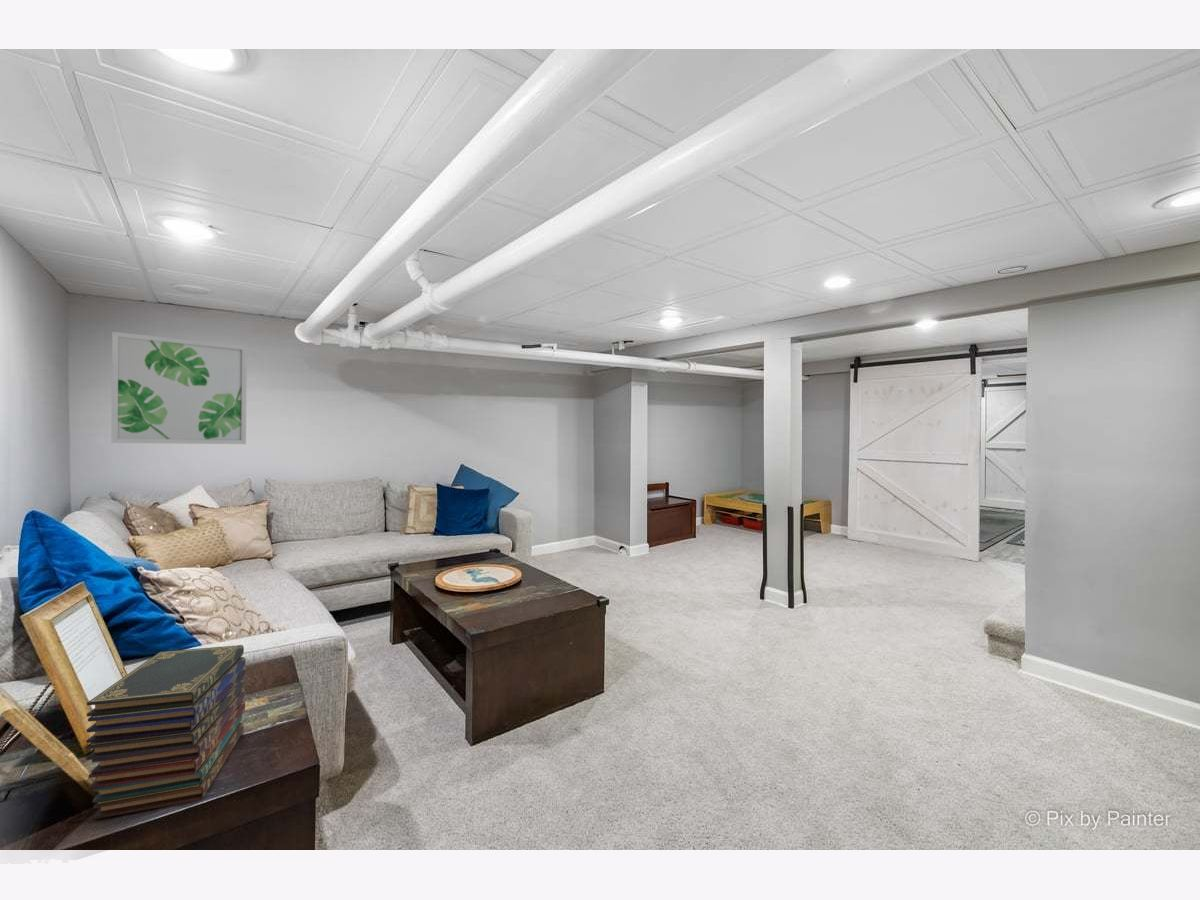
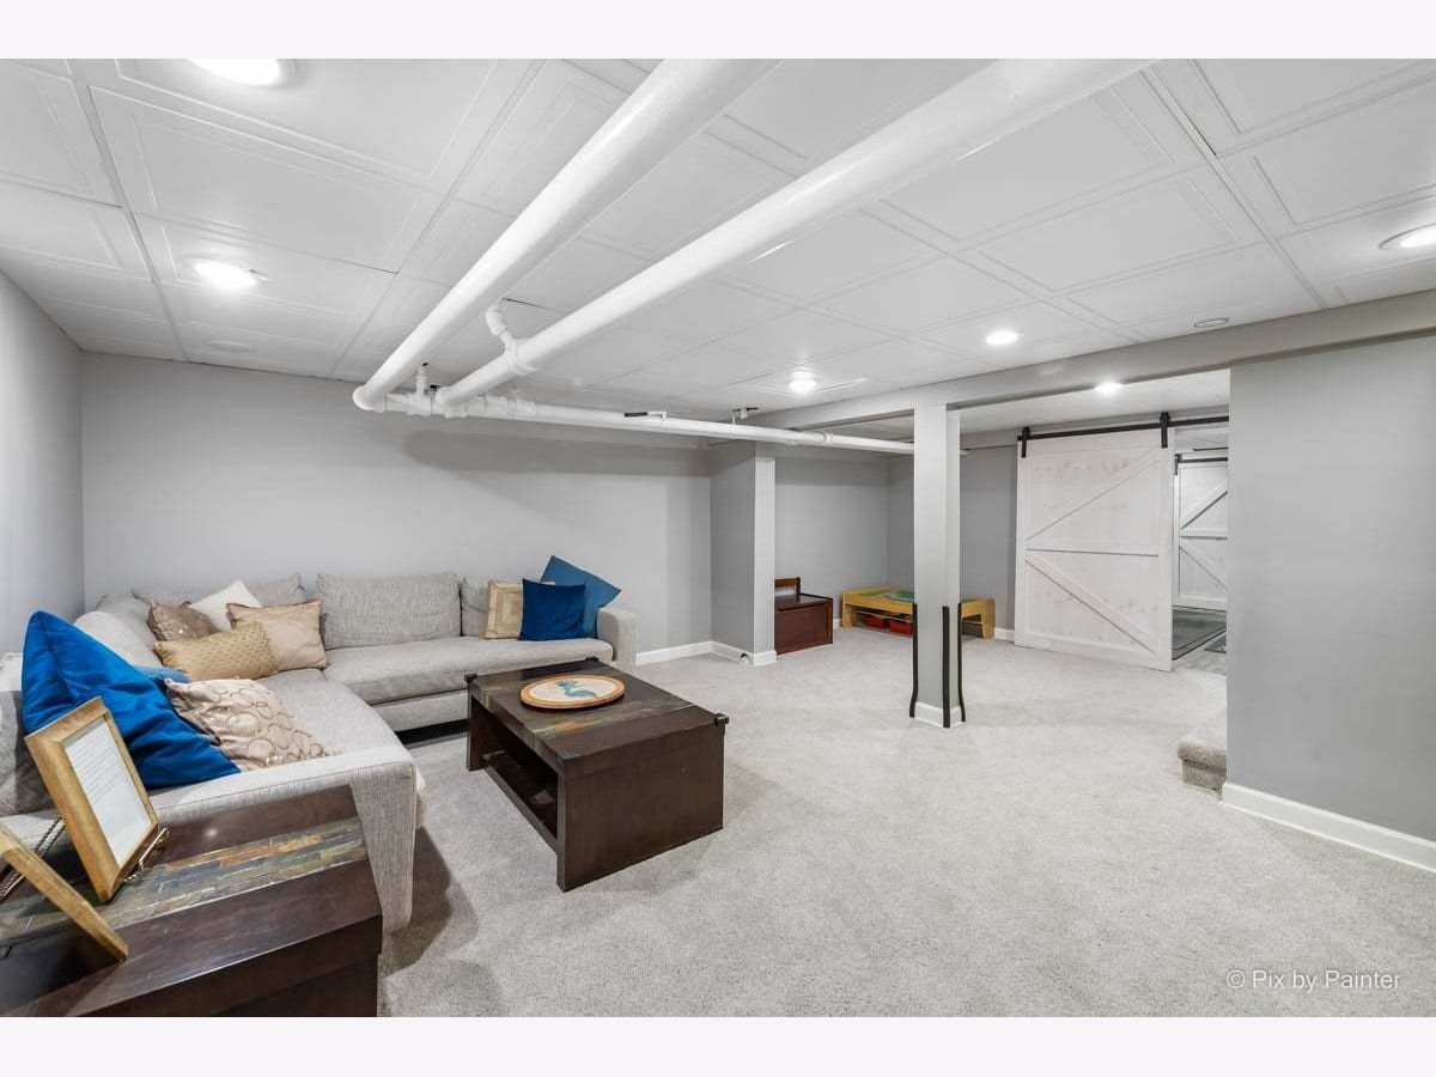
- book stack (175, 719)
- wall art (183, 391)
